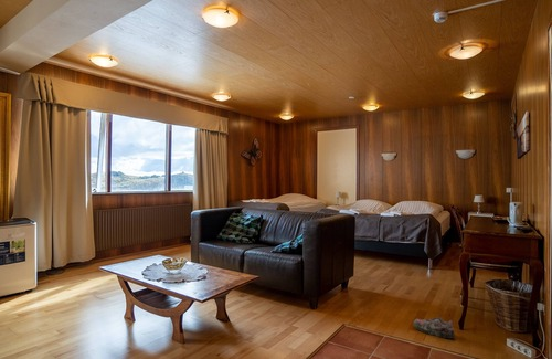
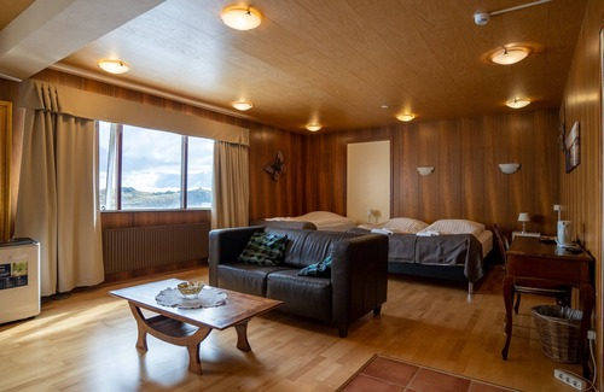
- shoe (433, 324)
